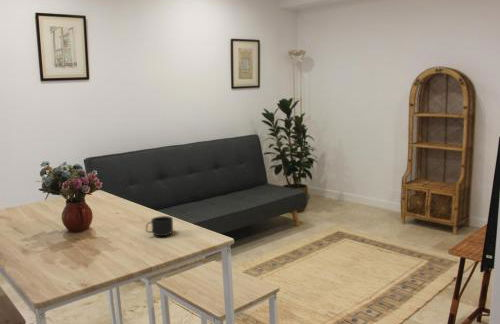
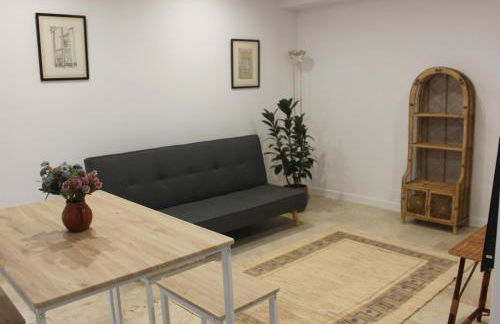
- mug (159, 227)
